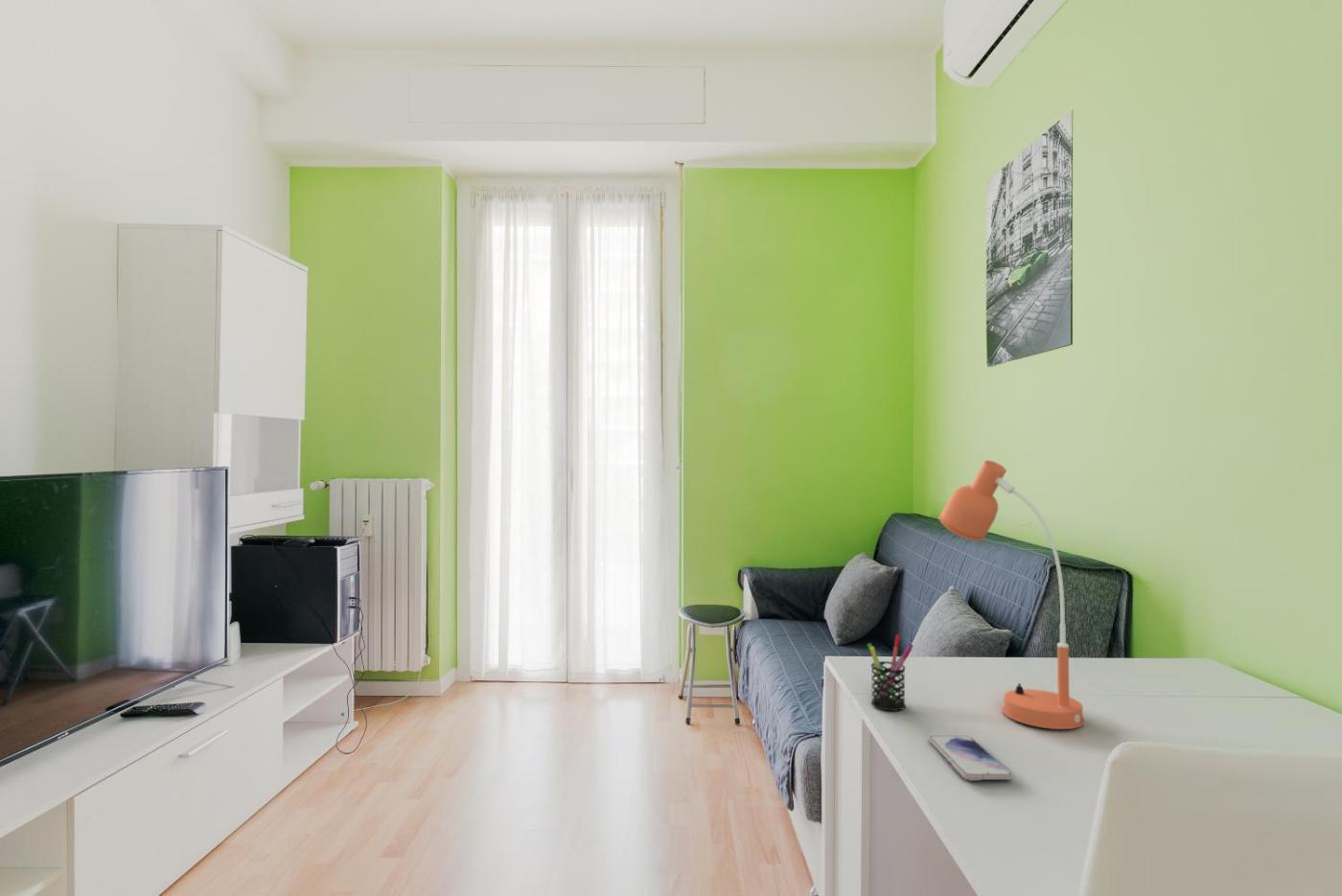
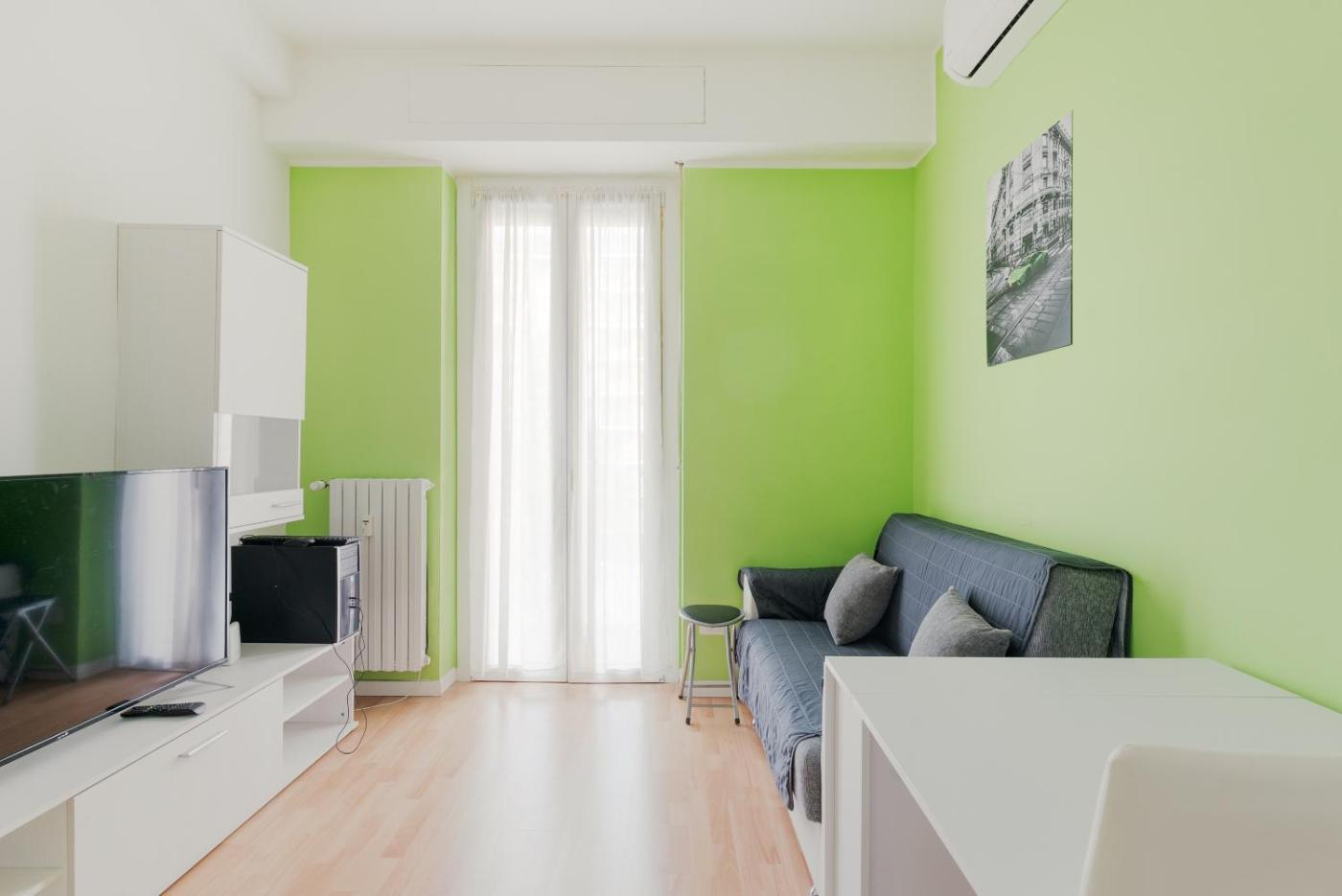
- smartphone (967, 756)
- pen holder (886, 670)
- desk lamp (983, 539)
